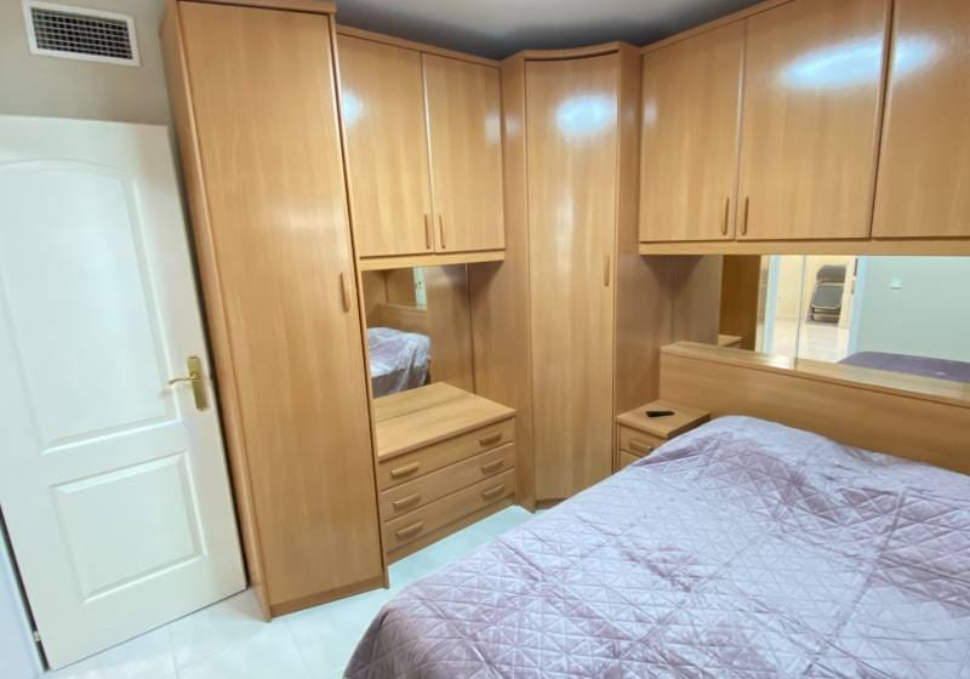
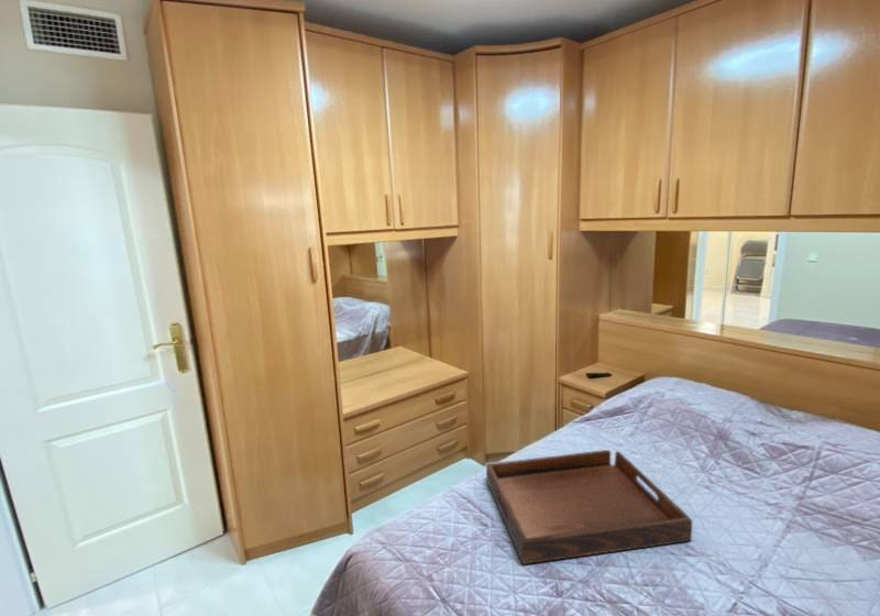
+ serving tray (576, 497)
